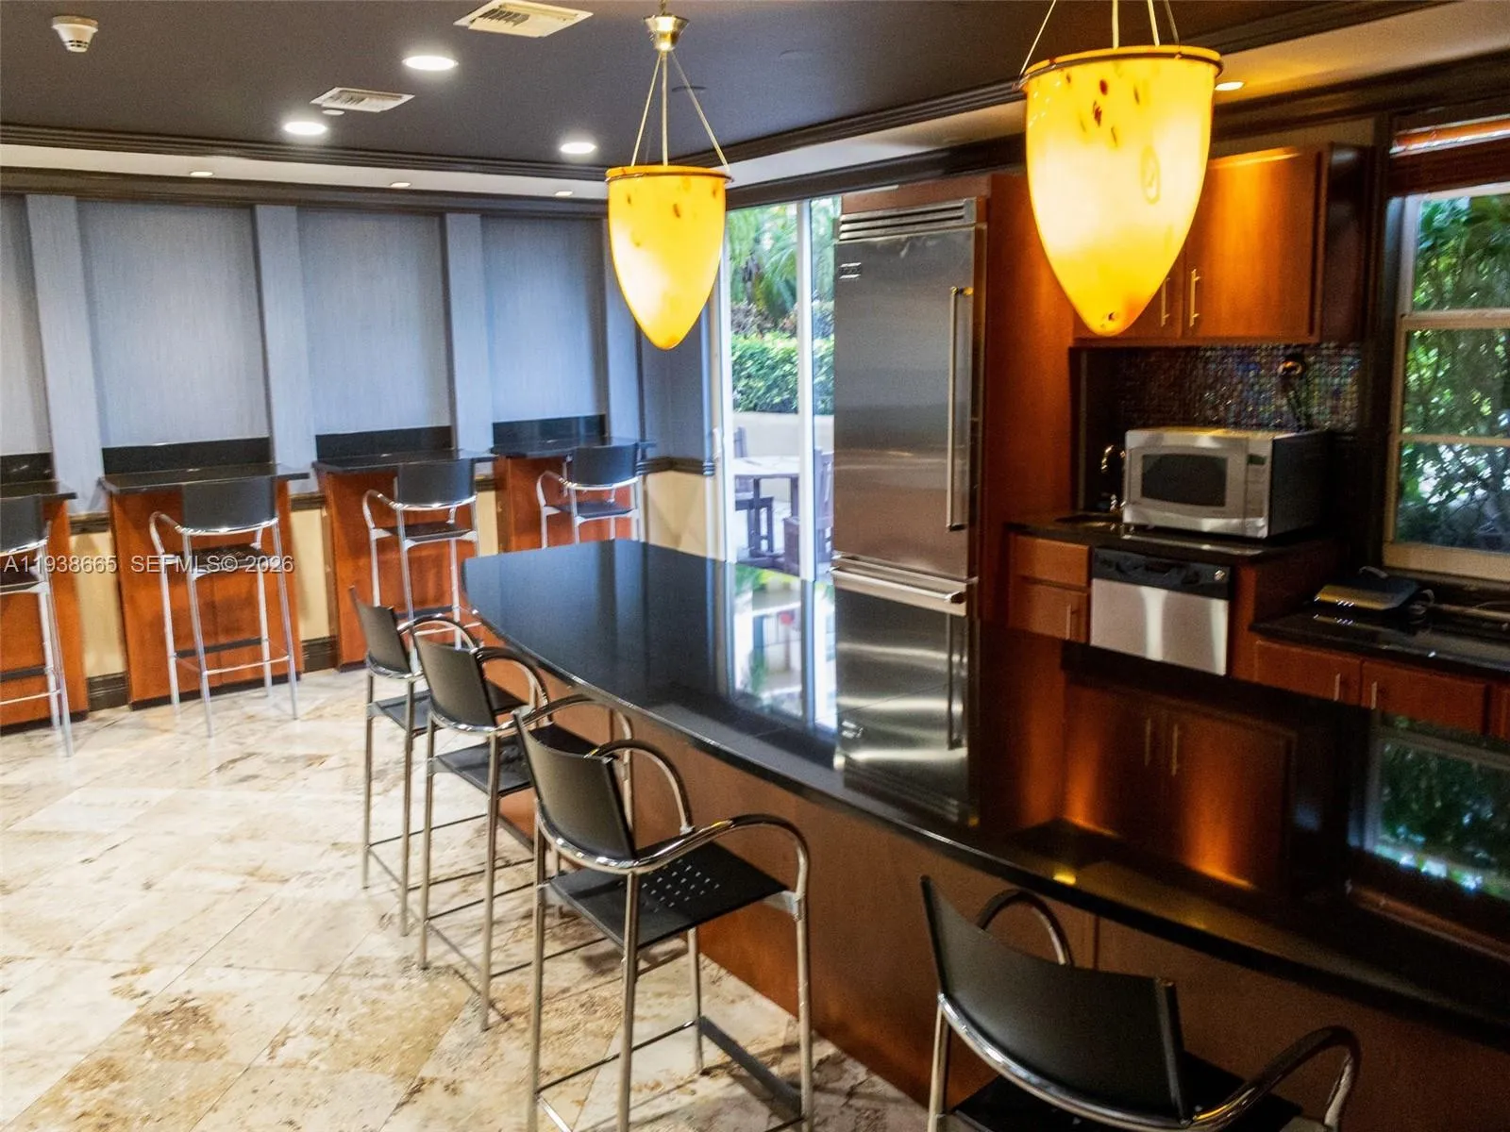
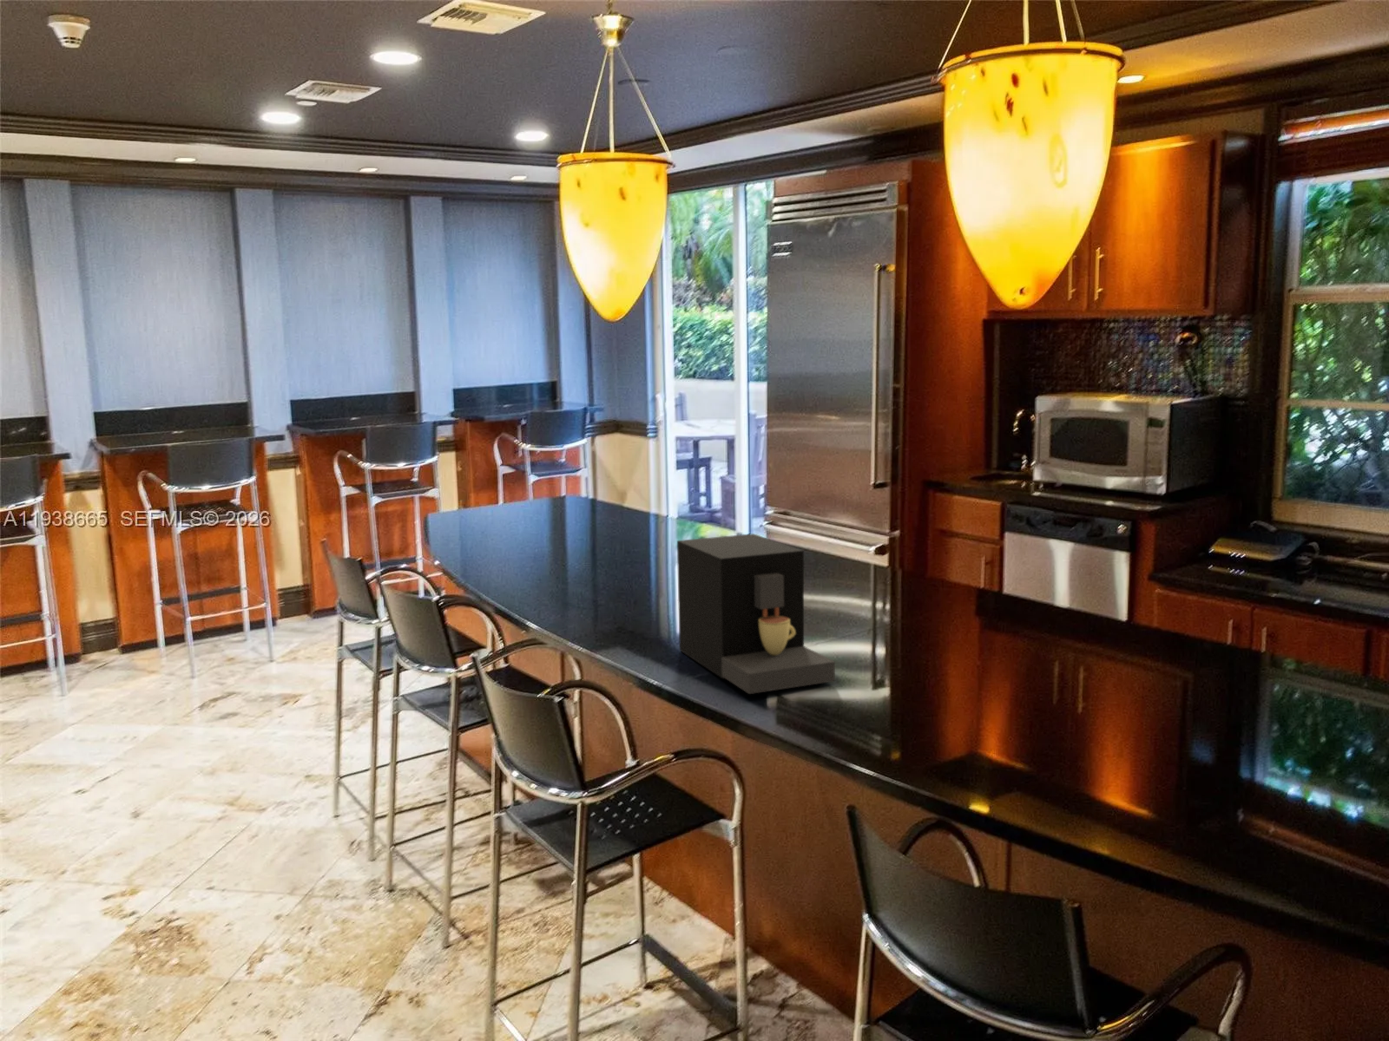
+ coffee maker (751, 608)
